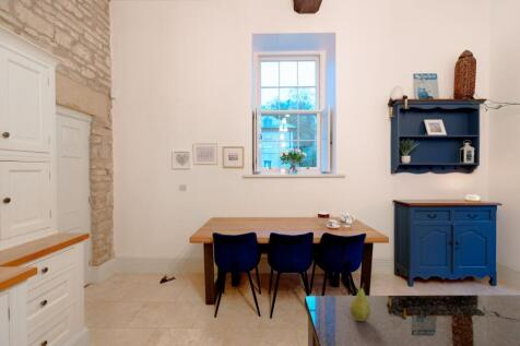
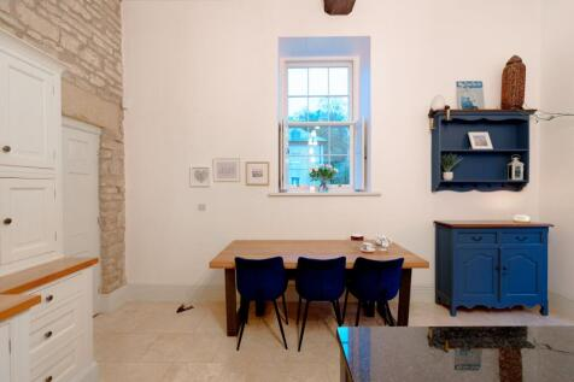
- fruit (359, 302)
